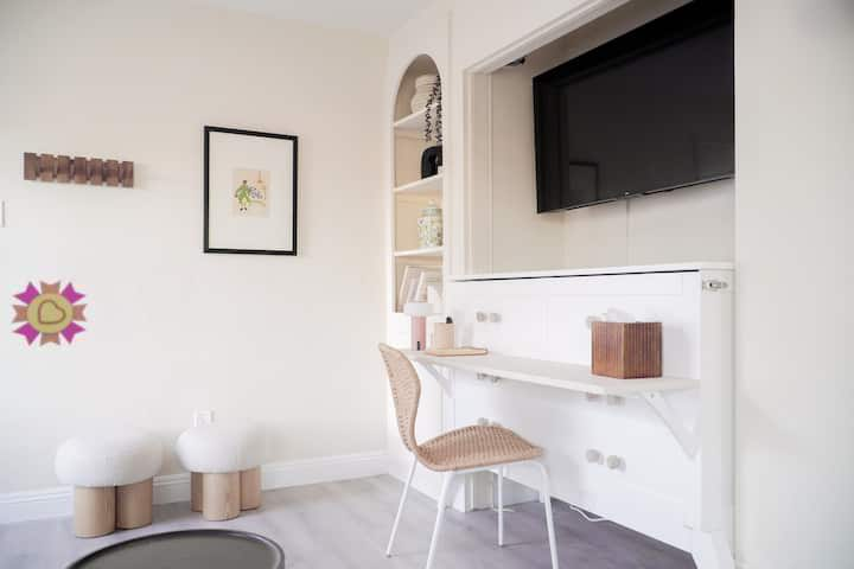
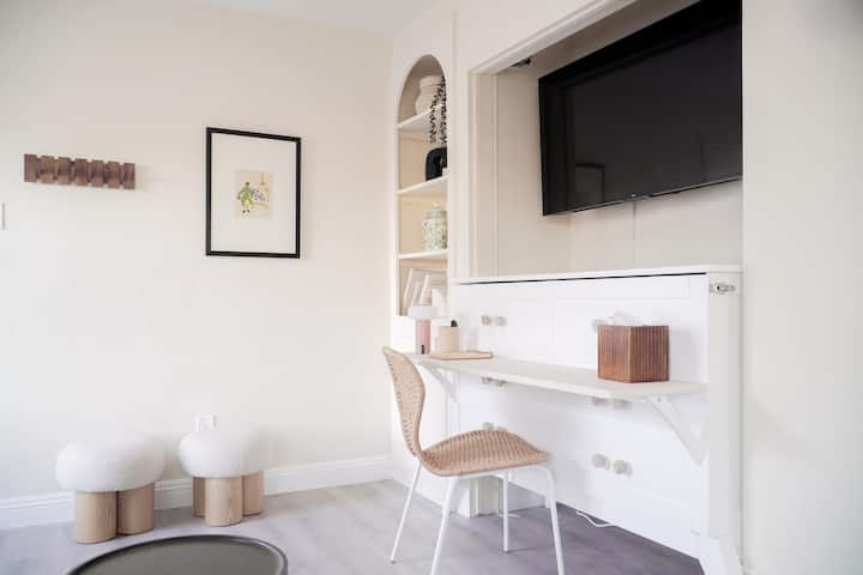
- wall ornament (50, 313)
